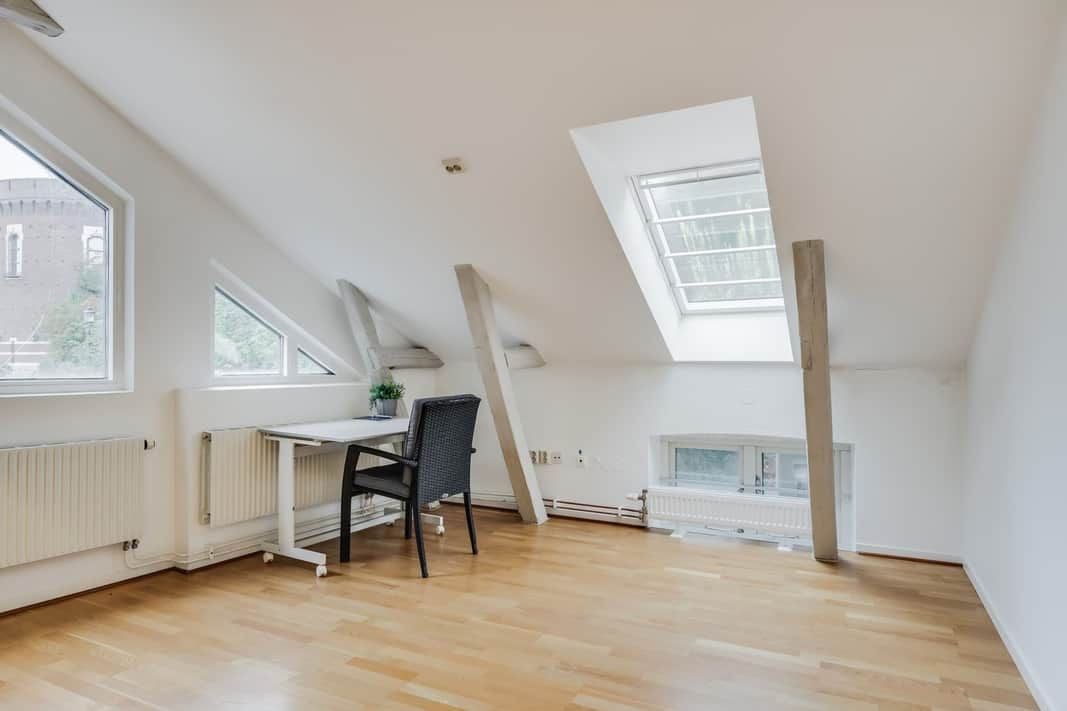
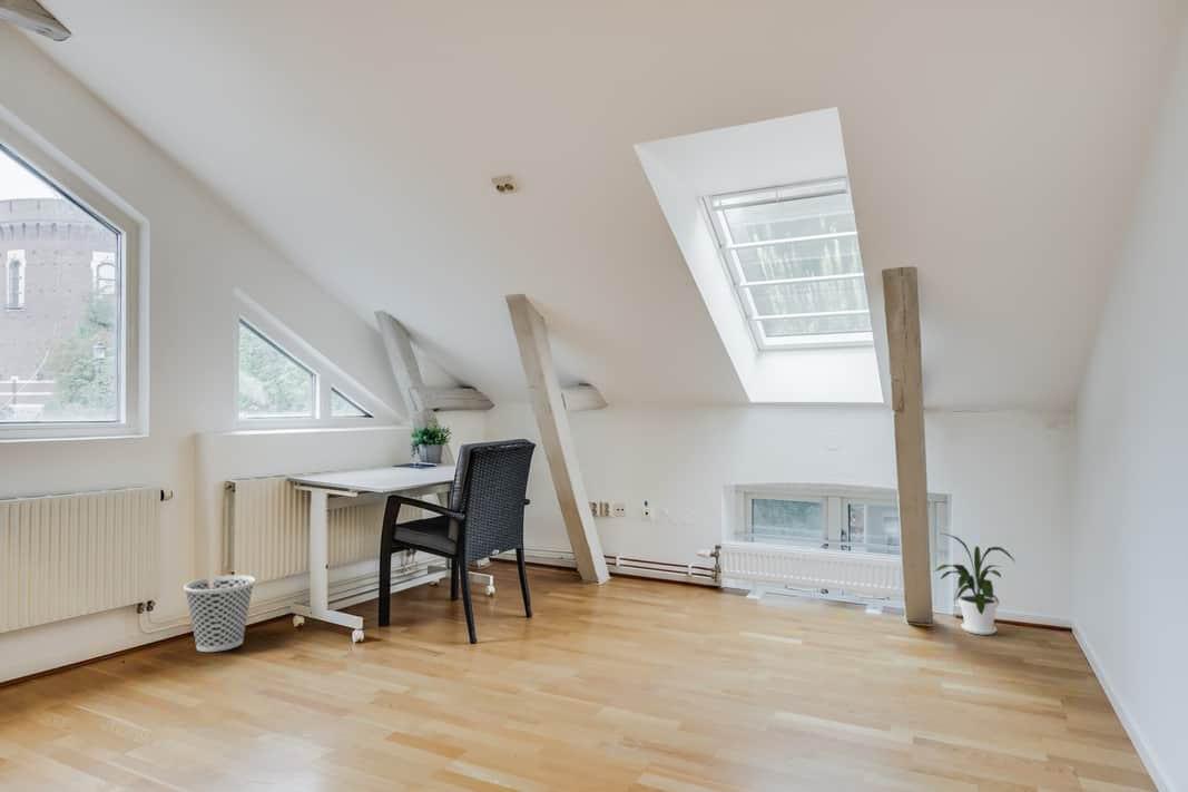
+ wastebasket (219, 613)
+ house plant (974, 583)
